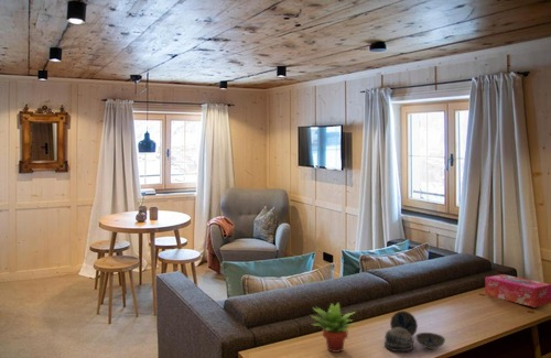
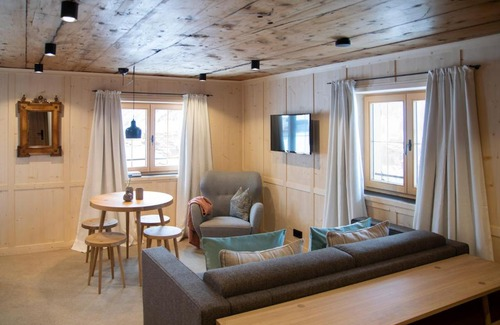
- decorative bowl (409, 330)
- tissue box (517, 290)
- succulent plant (333, 326)
